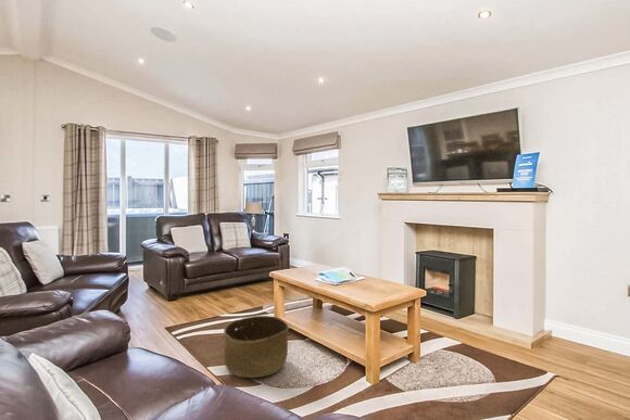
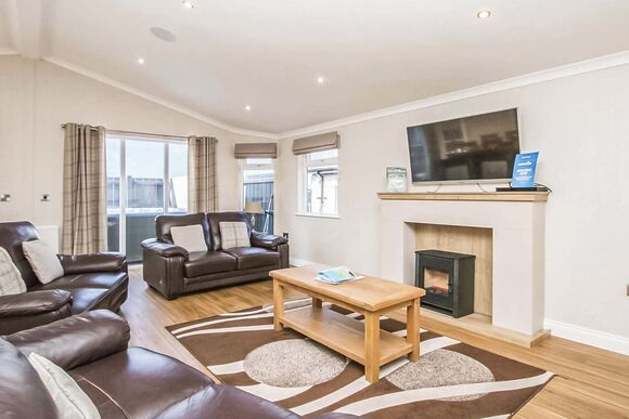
- basket (255, 345)
